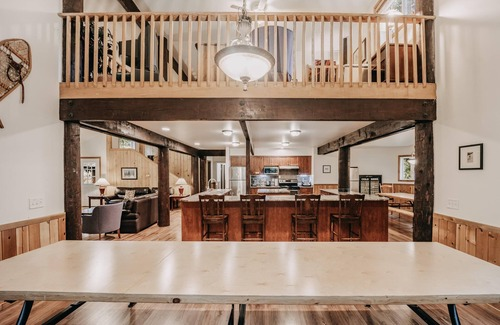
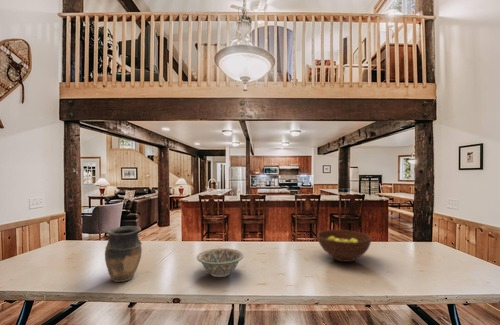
+ vase (123, 253)
+ fruit bowl (343, 247)
+ decorative bowl (220, 264)
